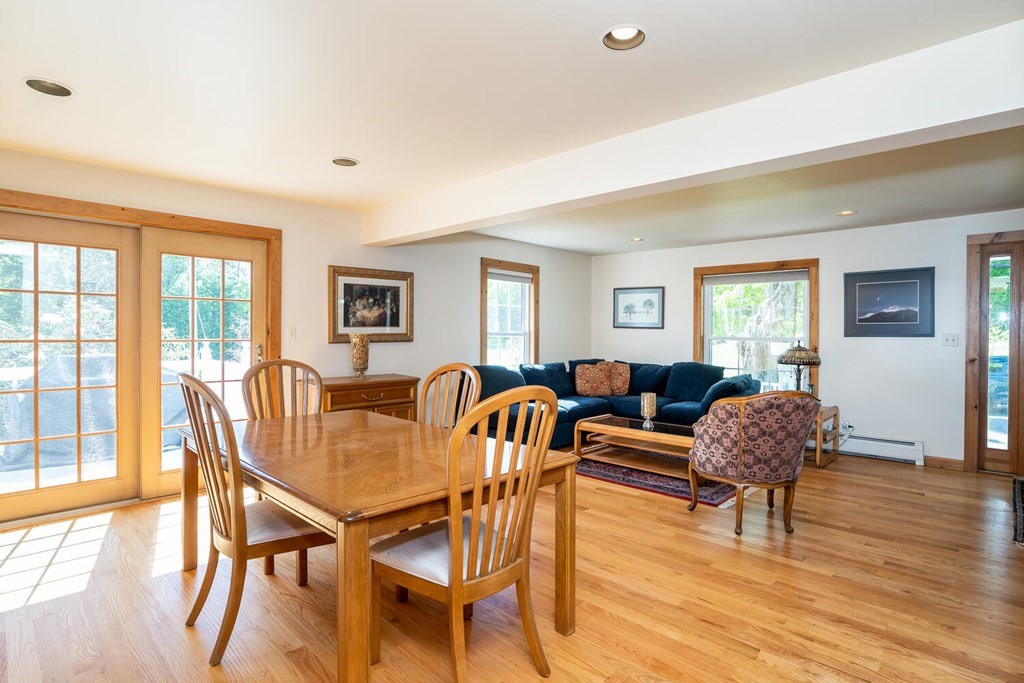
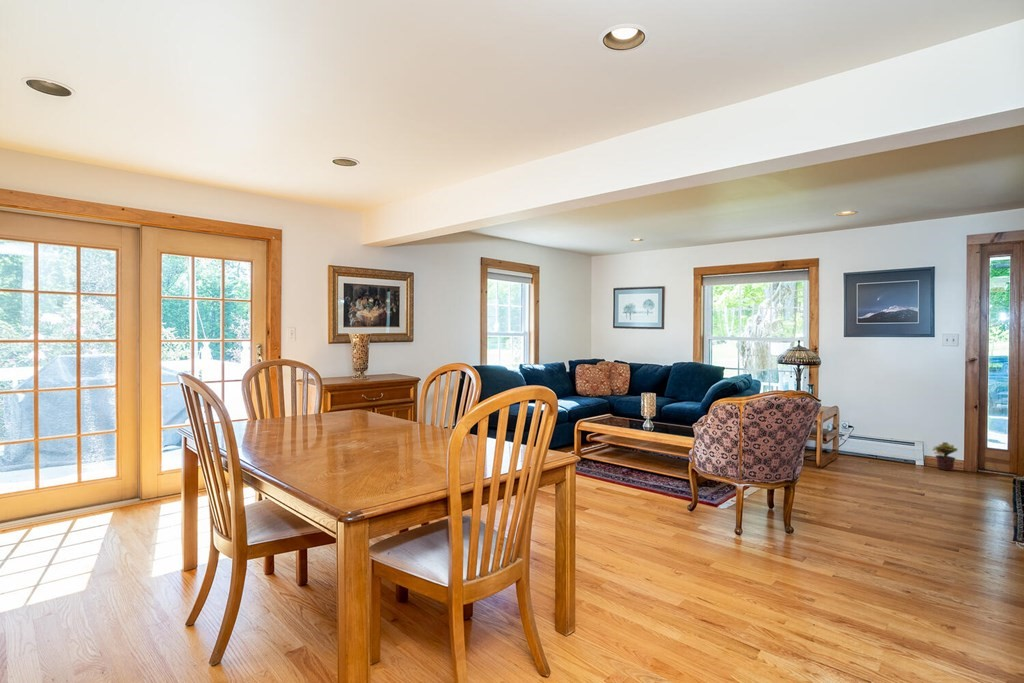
+ potted plant (944, 455)
